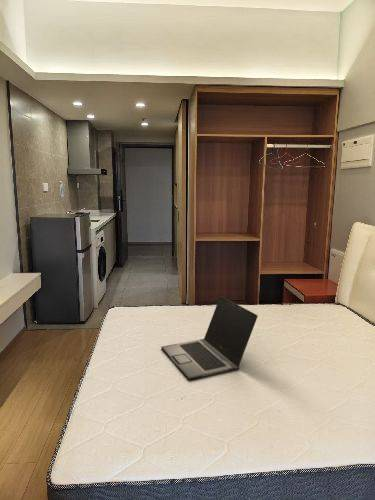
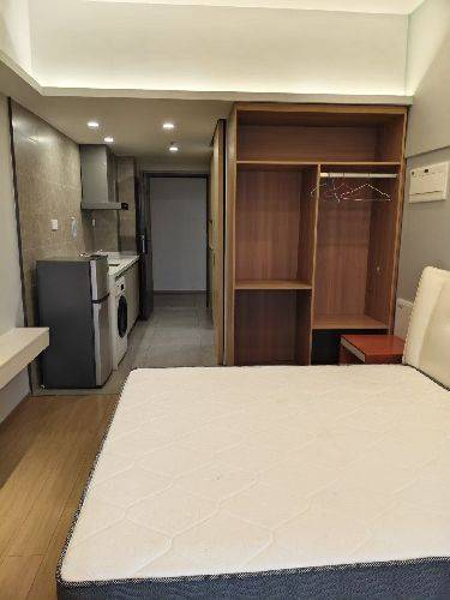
- laptop (206, 332)
